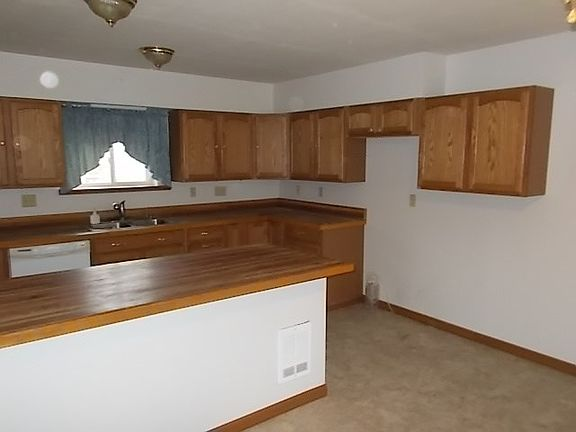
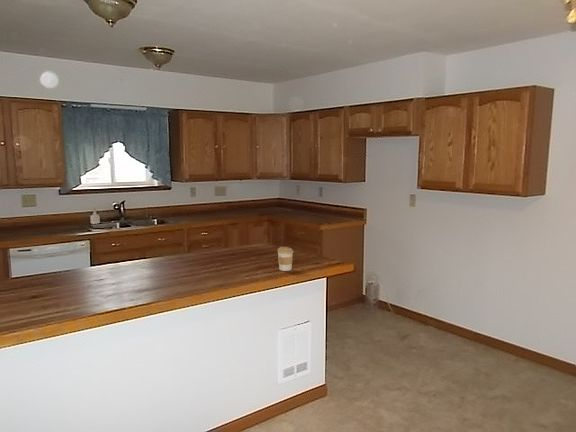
+ coffee cup (285, 258)
